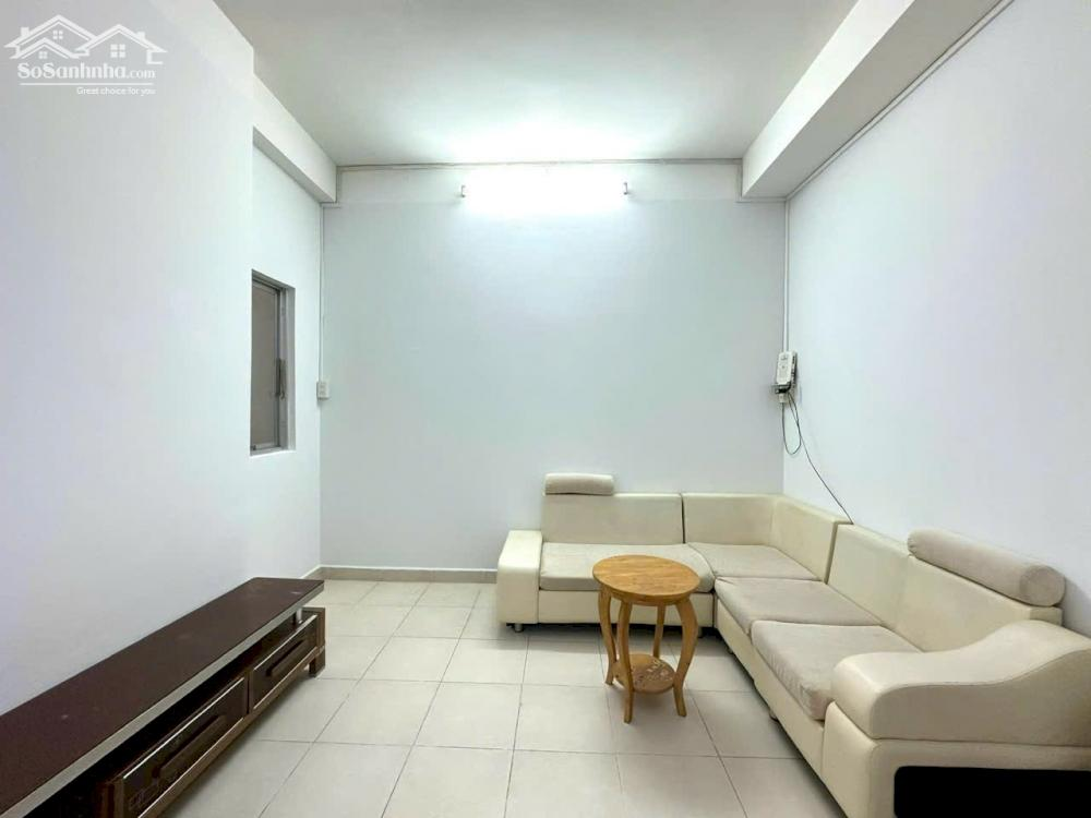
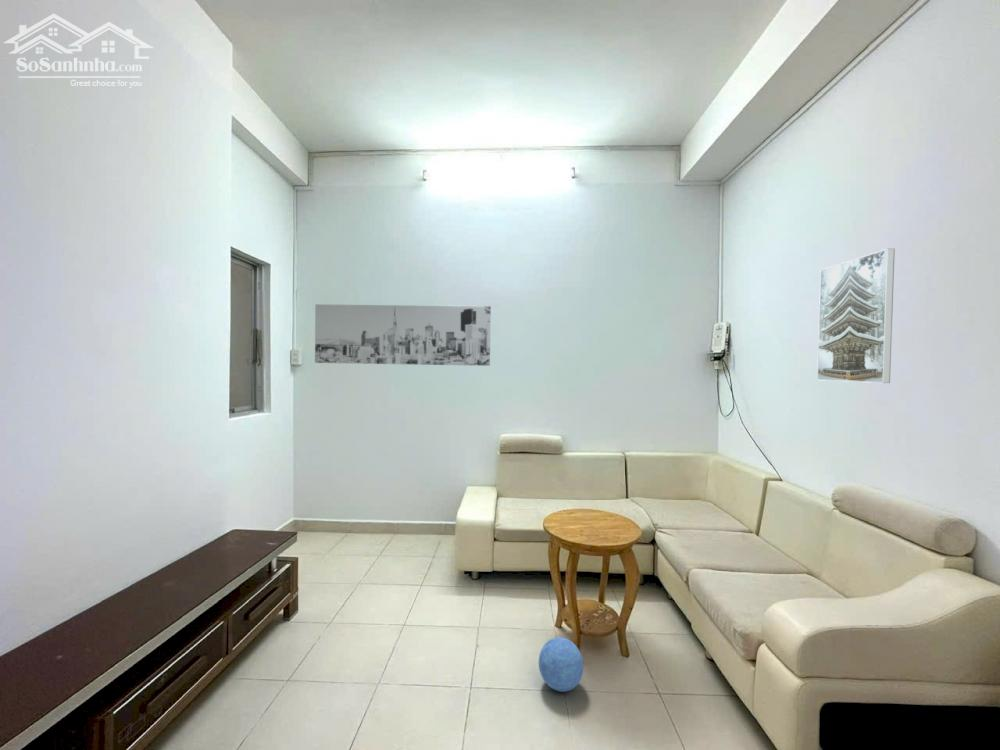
+ wall art (402, 334)
+ ball (560, 663)
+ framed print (851, 321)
